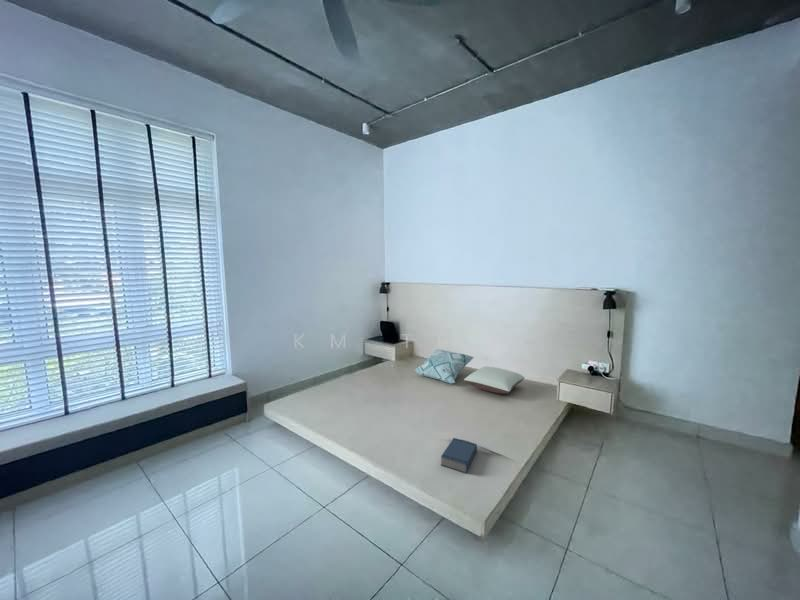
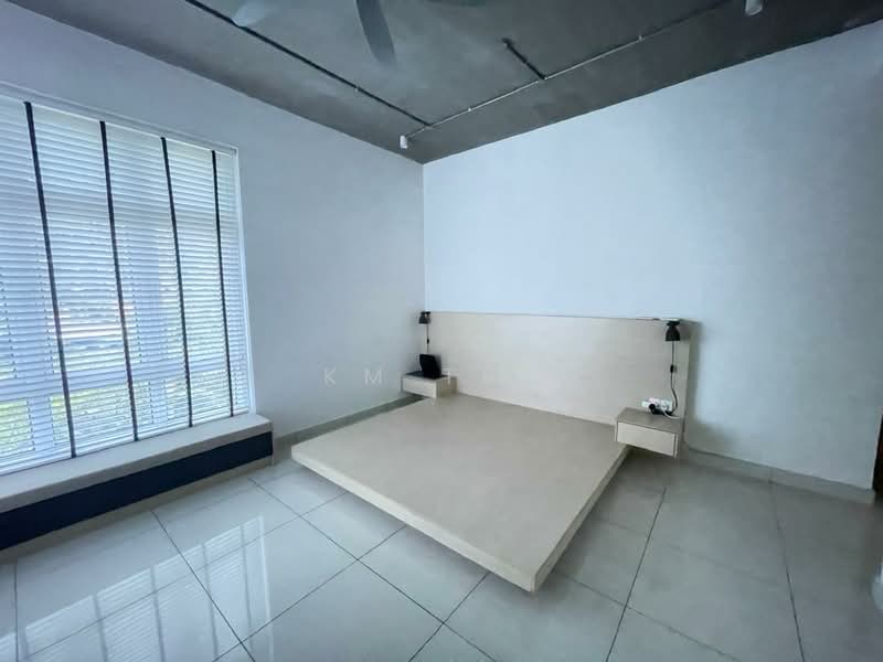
- book (459, 454)
- decorative pillow (444, 365)
- pillow (494, 379)
